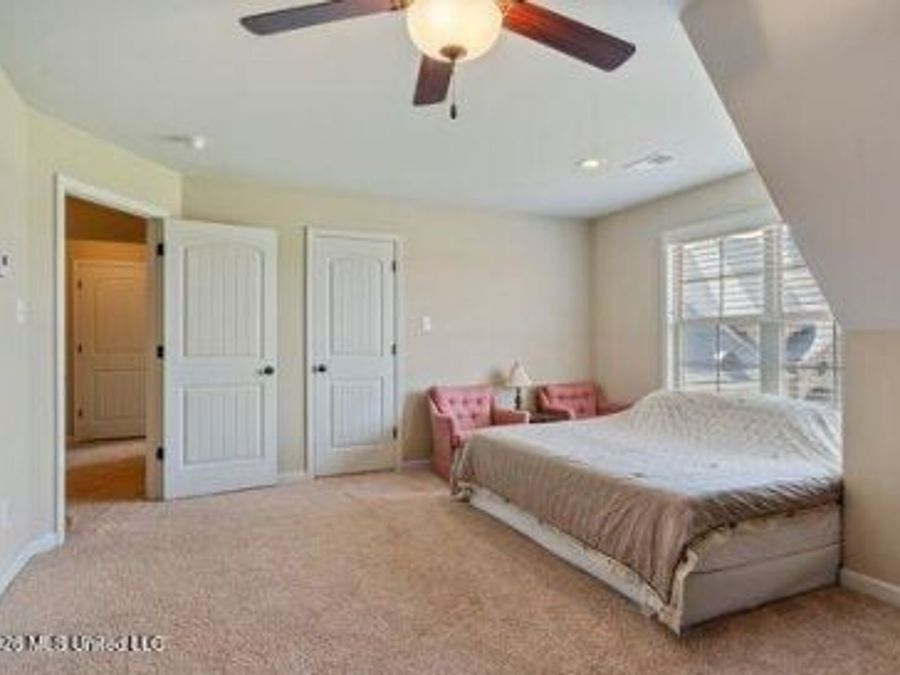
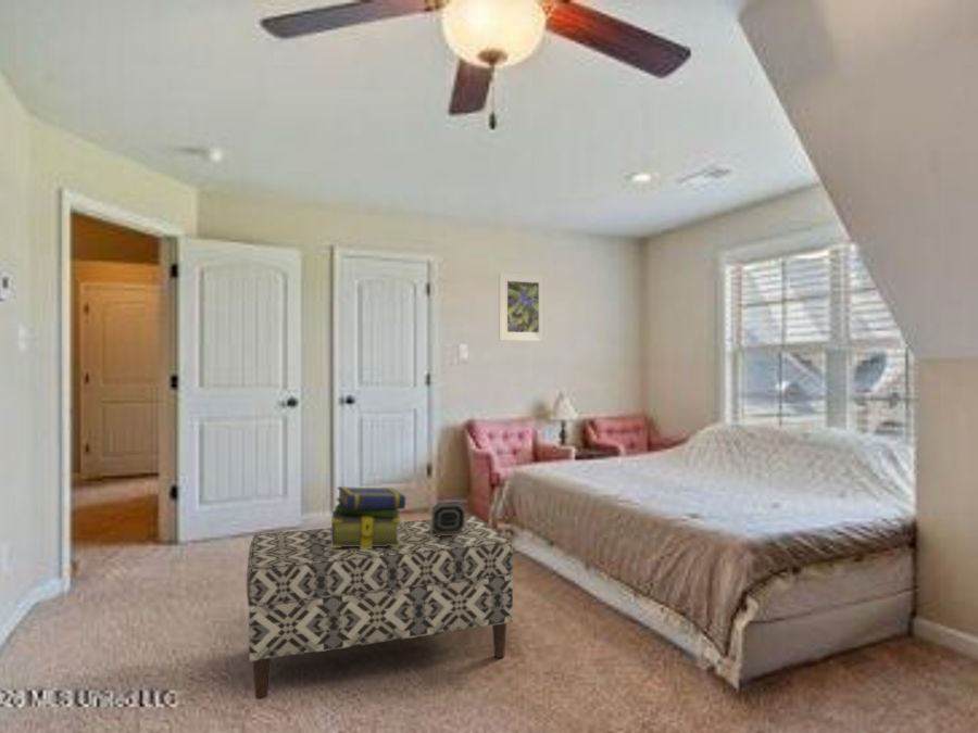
+ stack of books (367, 514)
+ bench (379, 595)
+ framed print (523, 306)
+ decorative box (447, 515)
